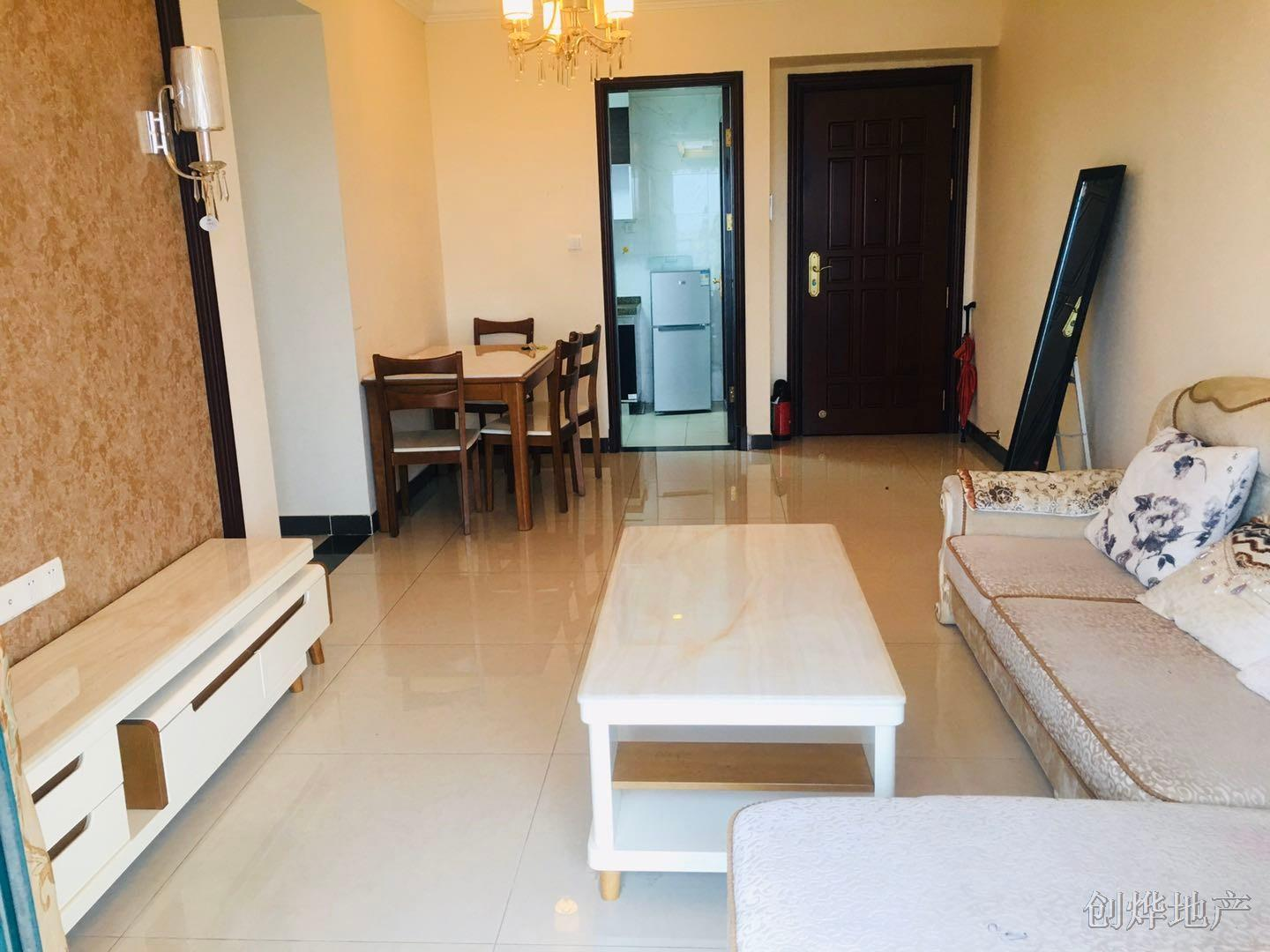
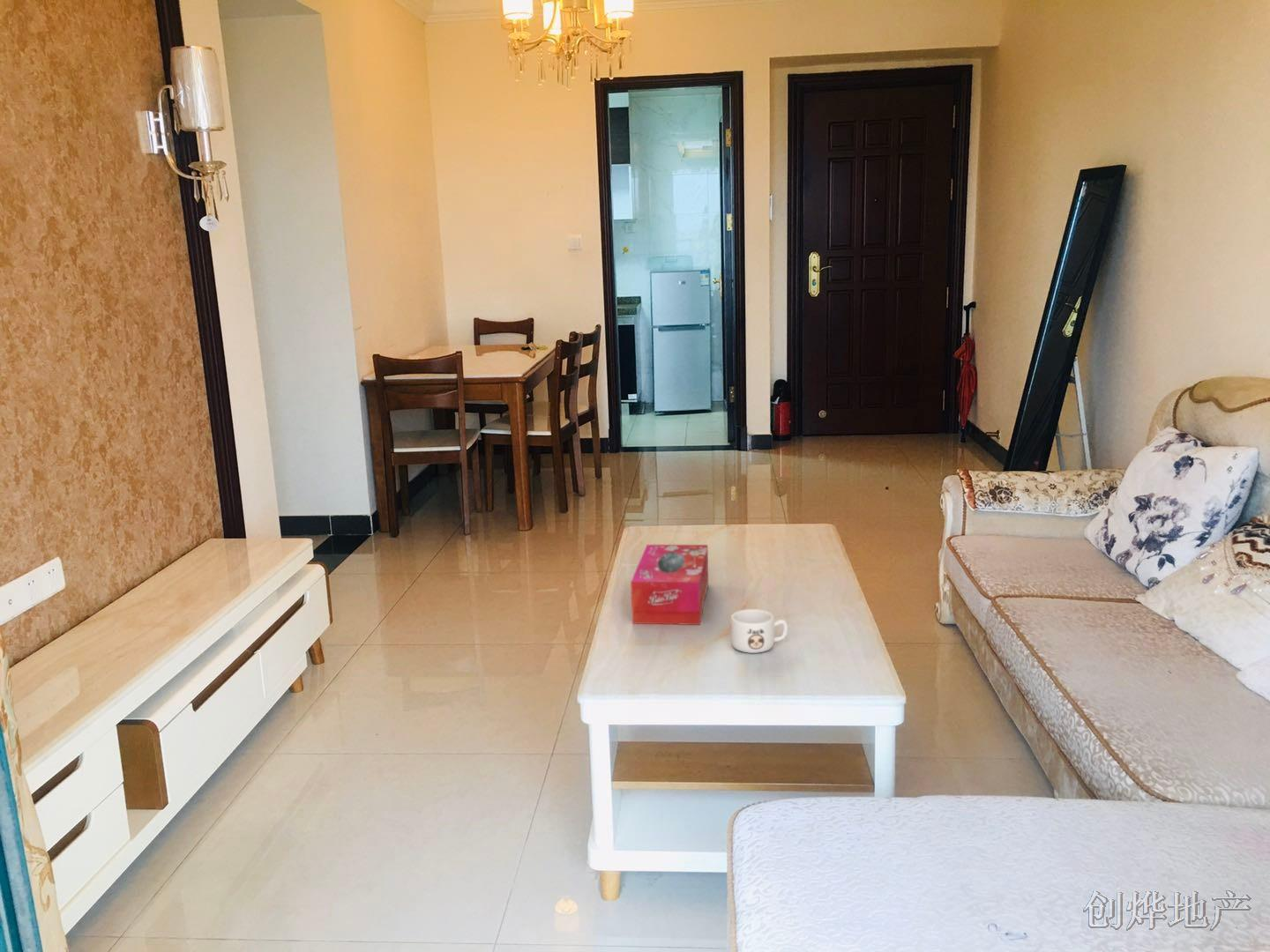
+ tissue box (671, 582)
+ mug (759, 630)
